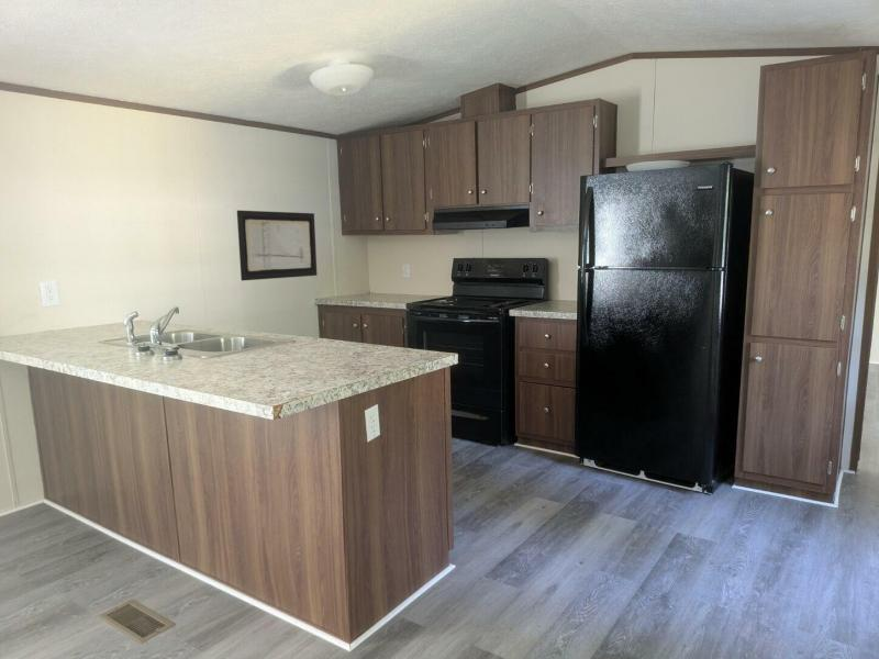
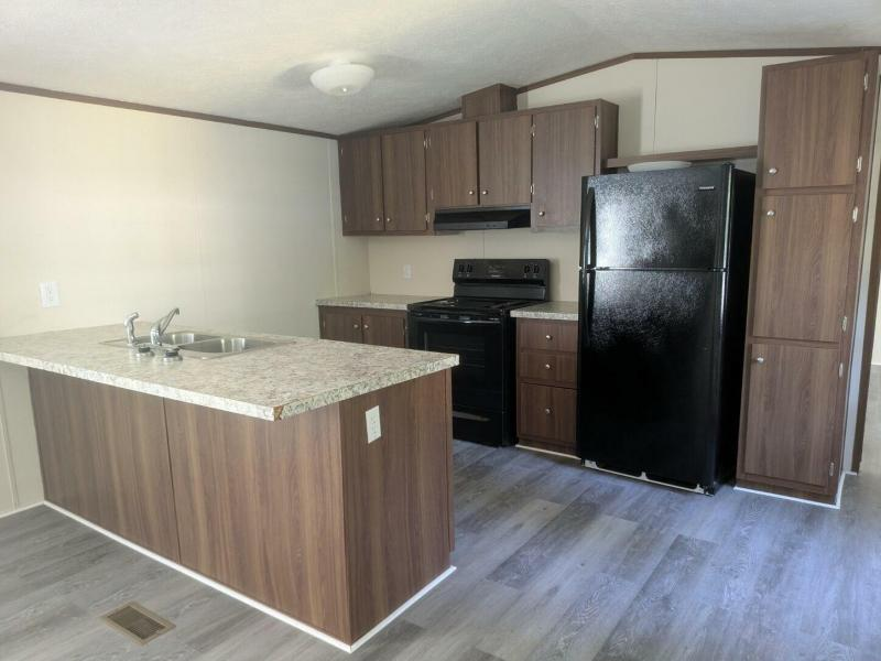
- wall art (279, 245)
